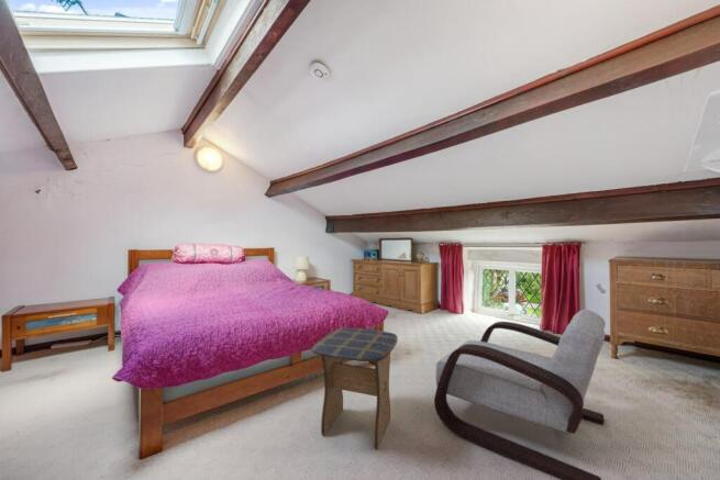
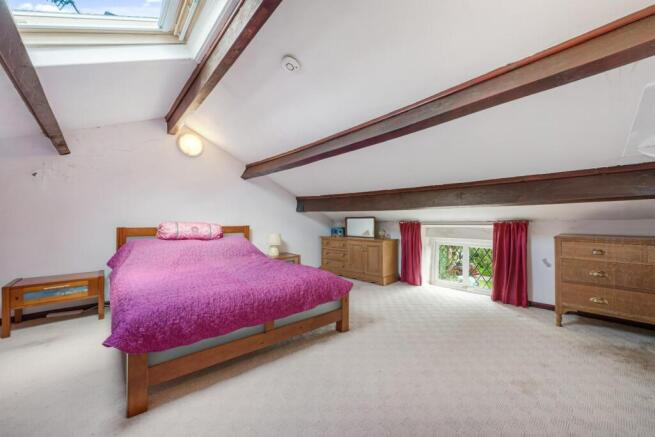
- armchair (517, 364)
- stool (356, 382)
